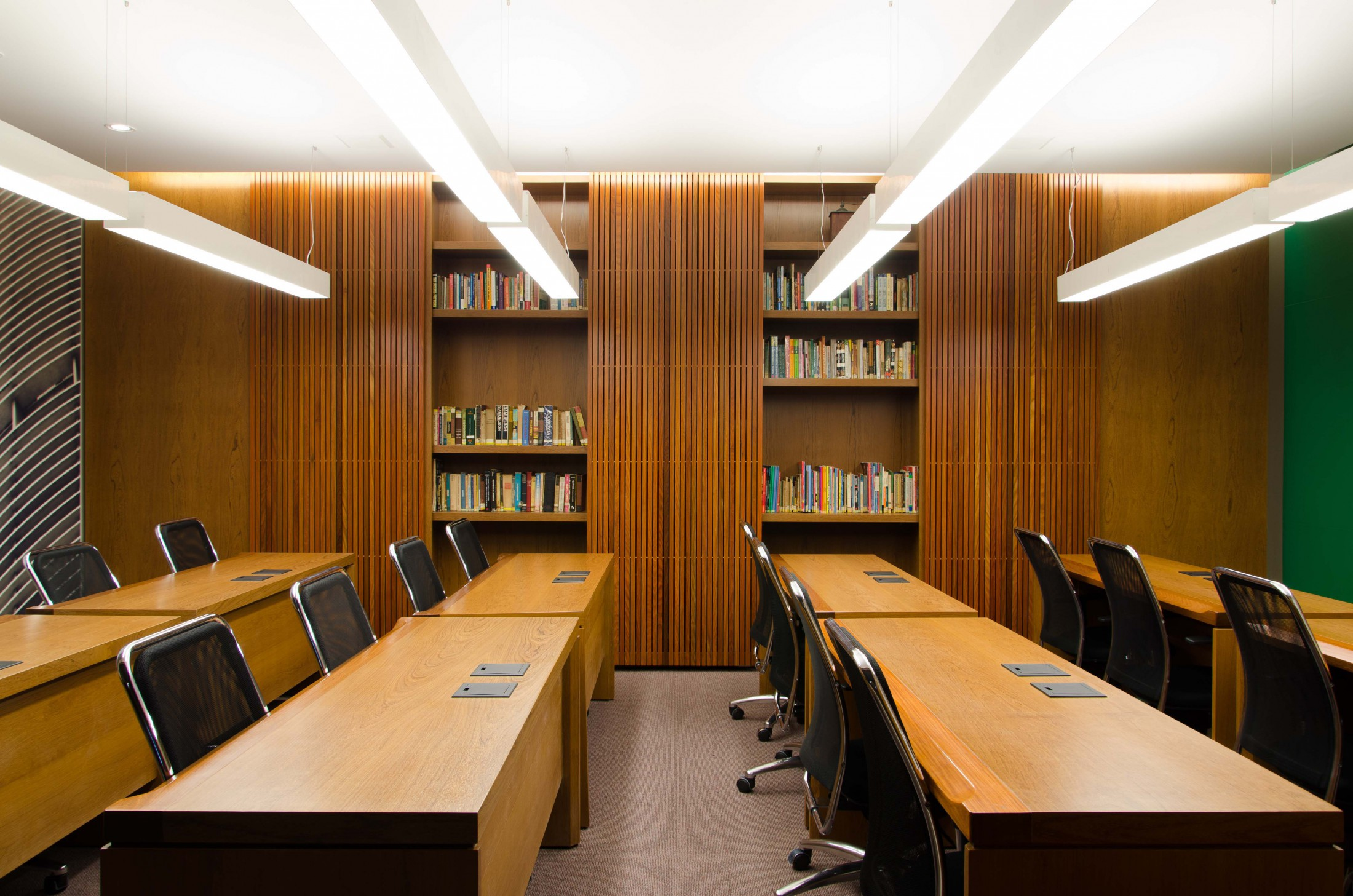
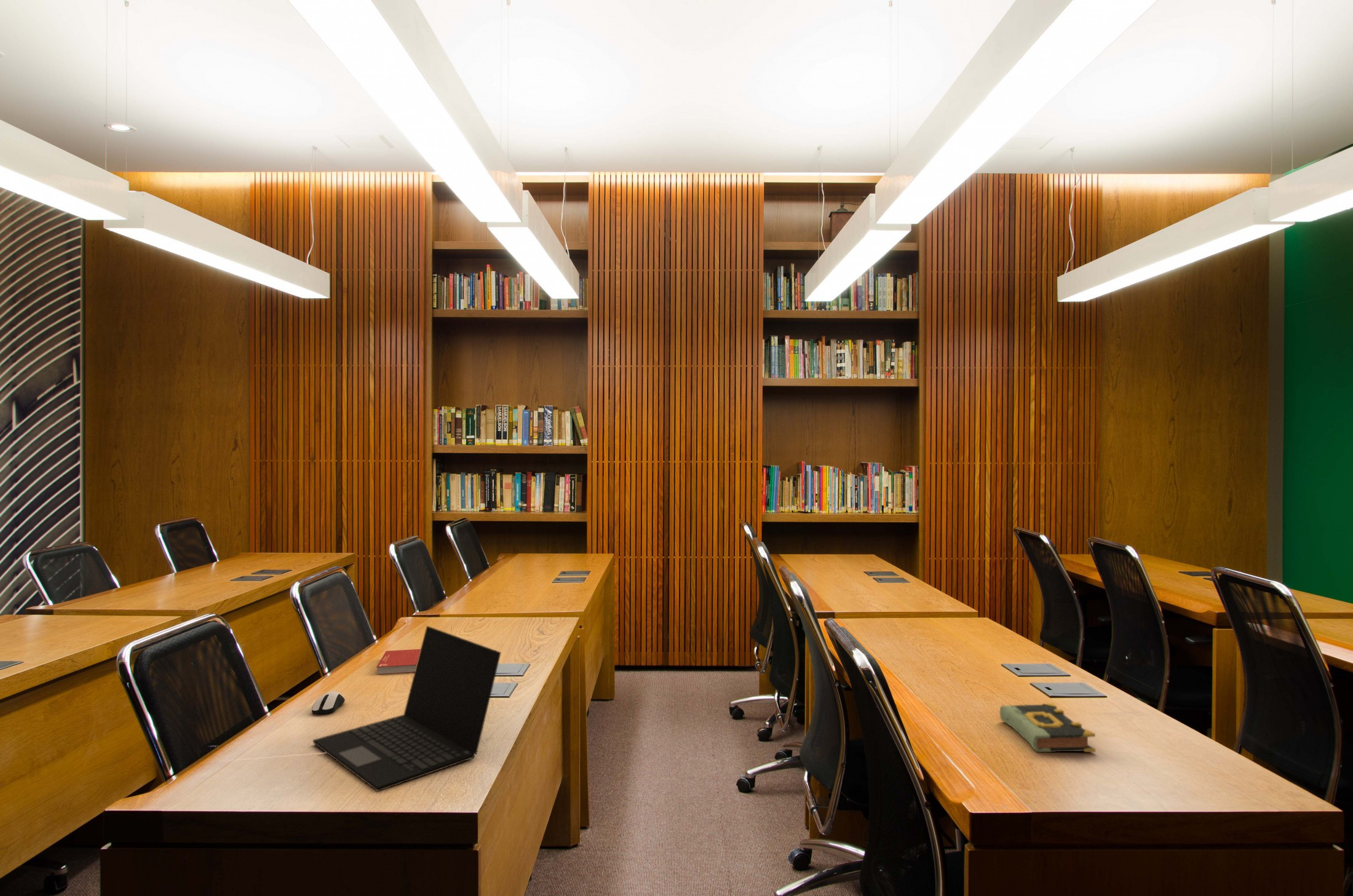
+ book (418, 659)
+ computer mouse (329, 700)
+ book (1041, 723)
+ laptop (408, 698)
